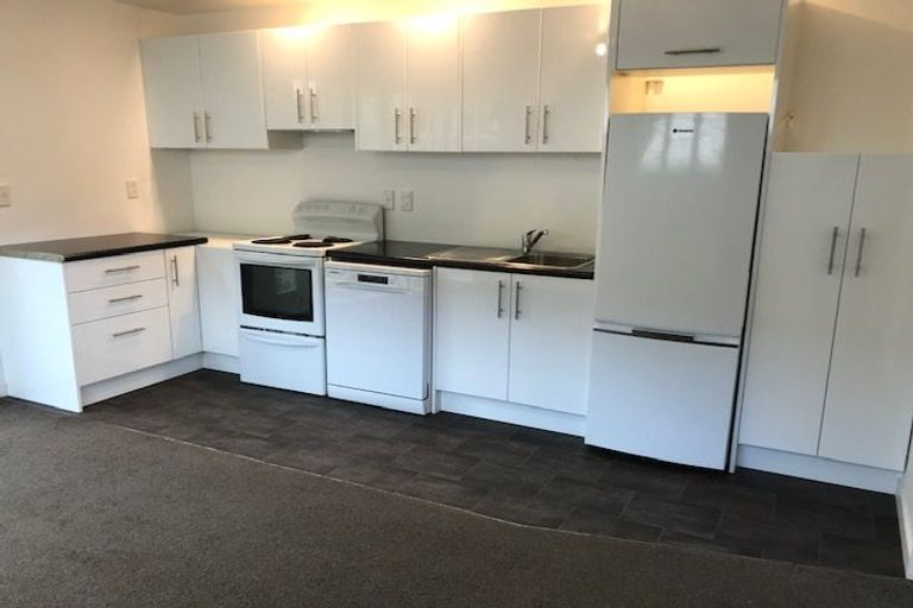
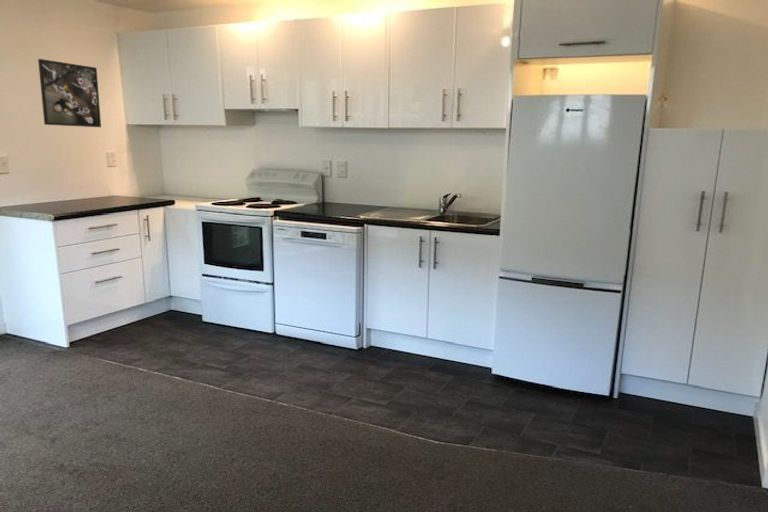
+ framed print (71, 95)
